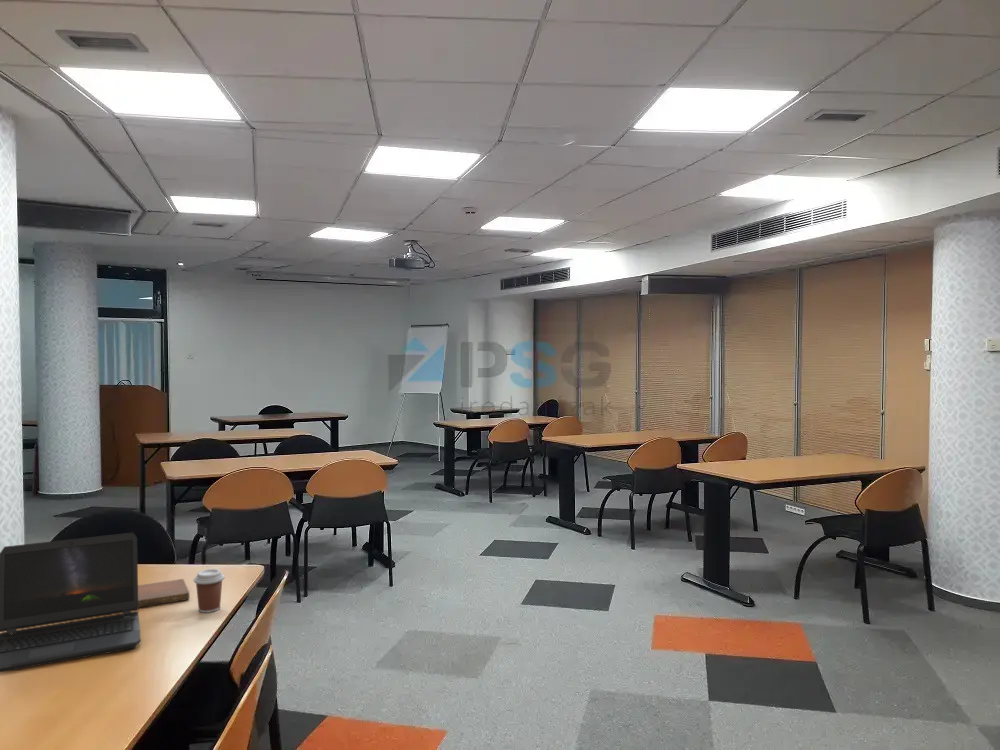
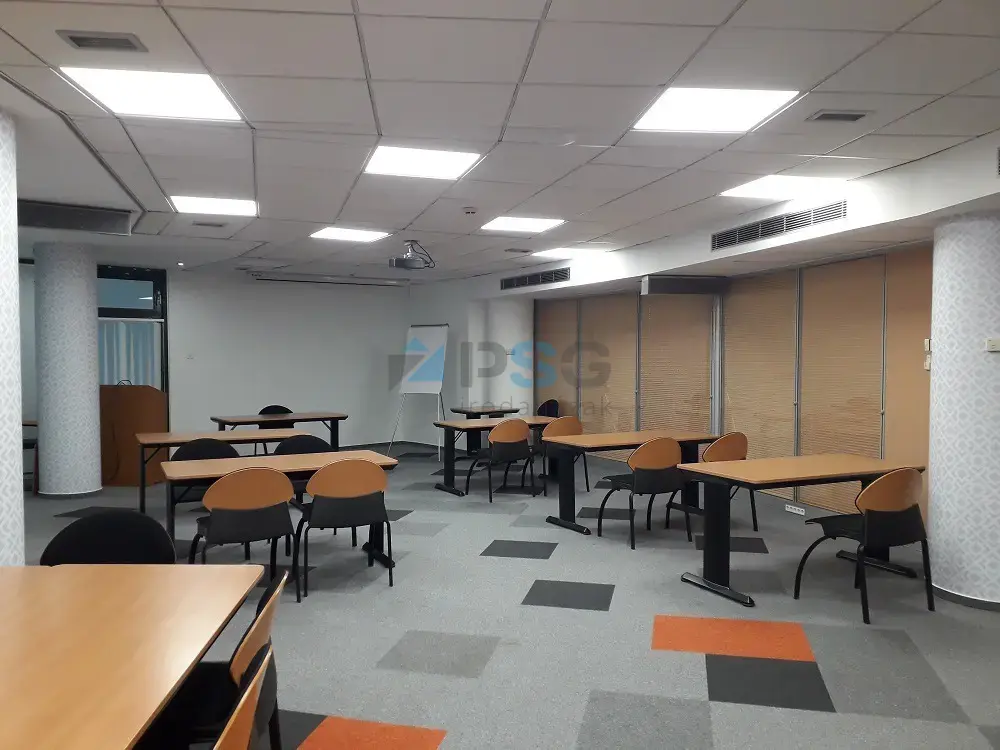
- notebook (146, 595)
- coffee cup (209, 590)
- laptop computer (68, 597)
